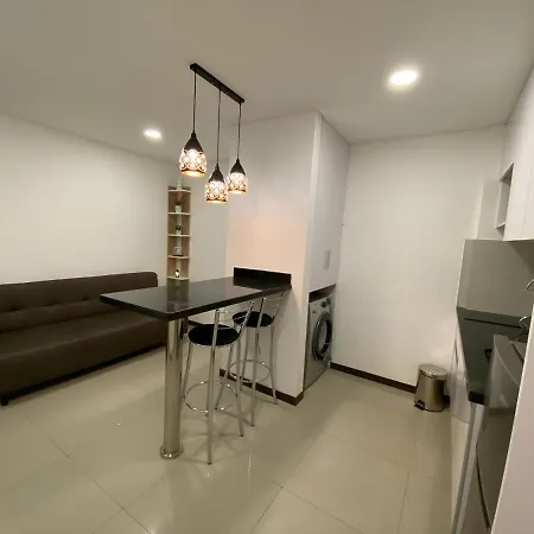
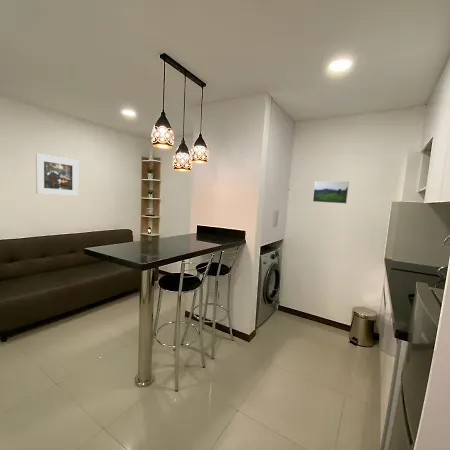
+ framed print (58, 176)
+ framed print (330, 192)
